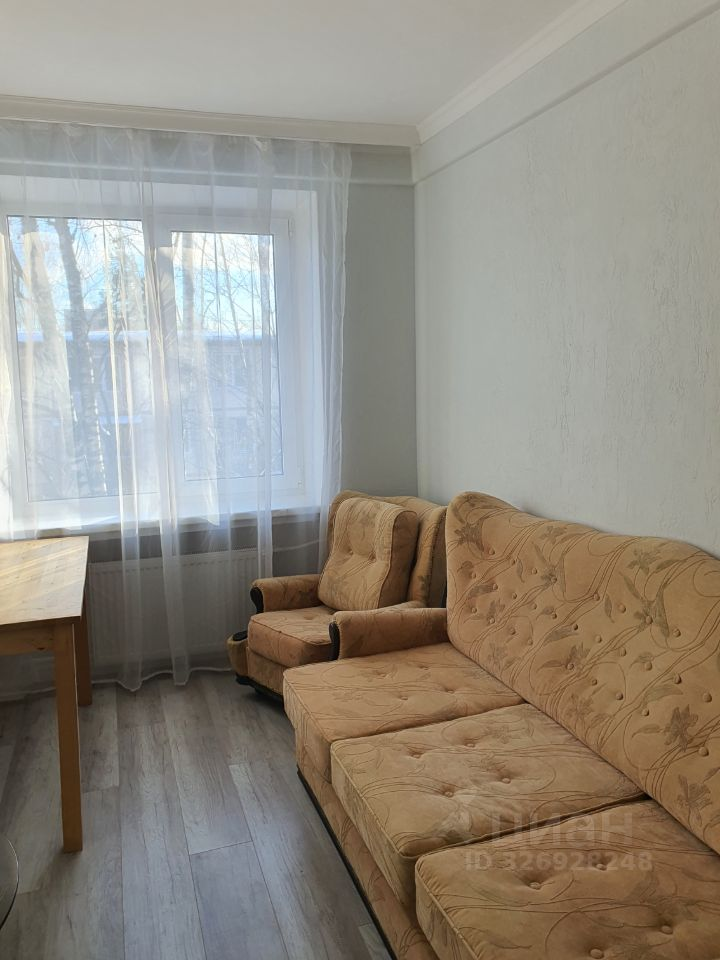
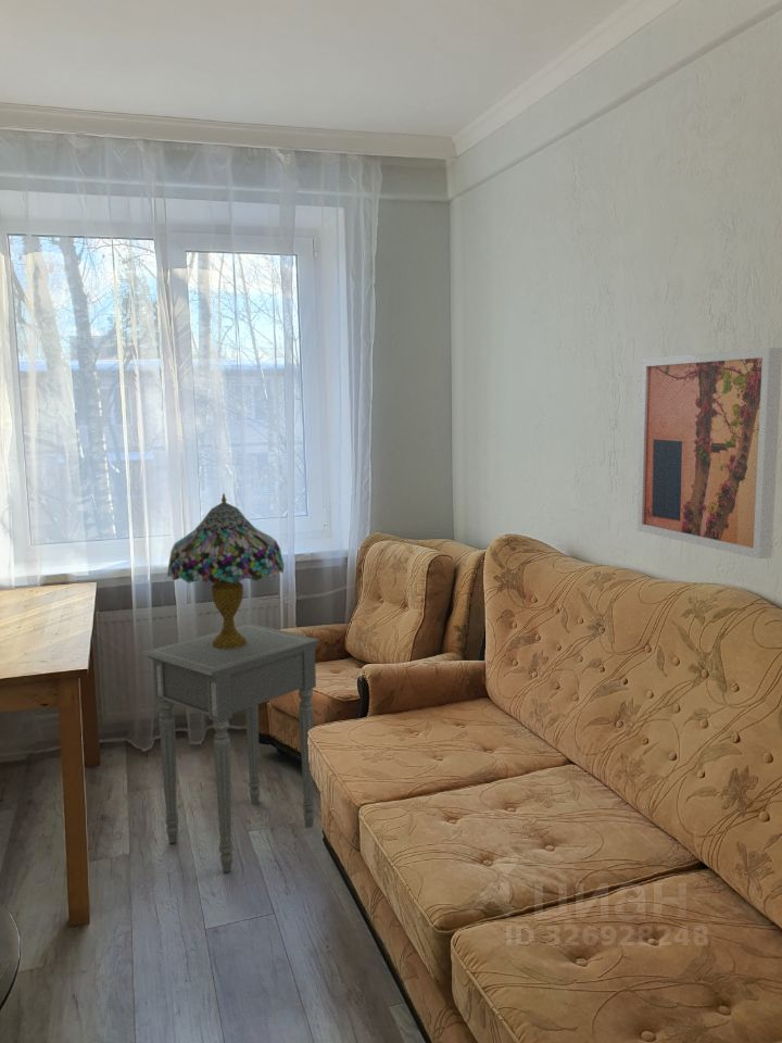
+ side table (229, 740)
+ table lamp (226, 568)
+ wall art (701, 450)
